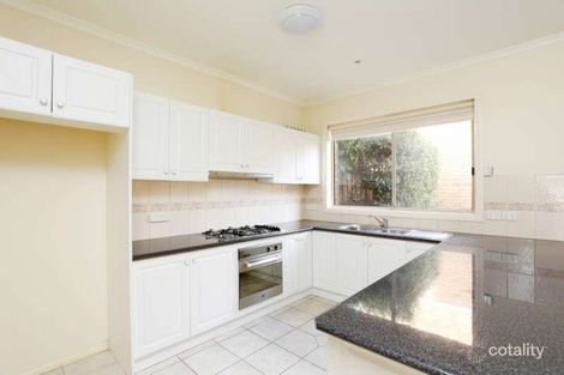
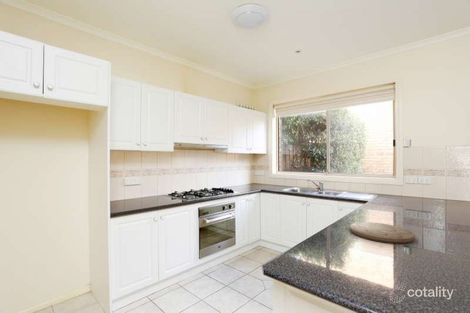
+ cutting board (380, 231)
